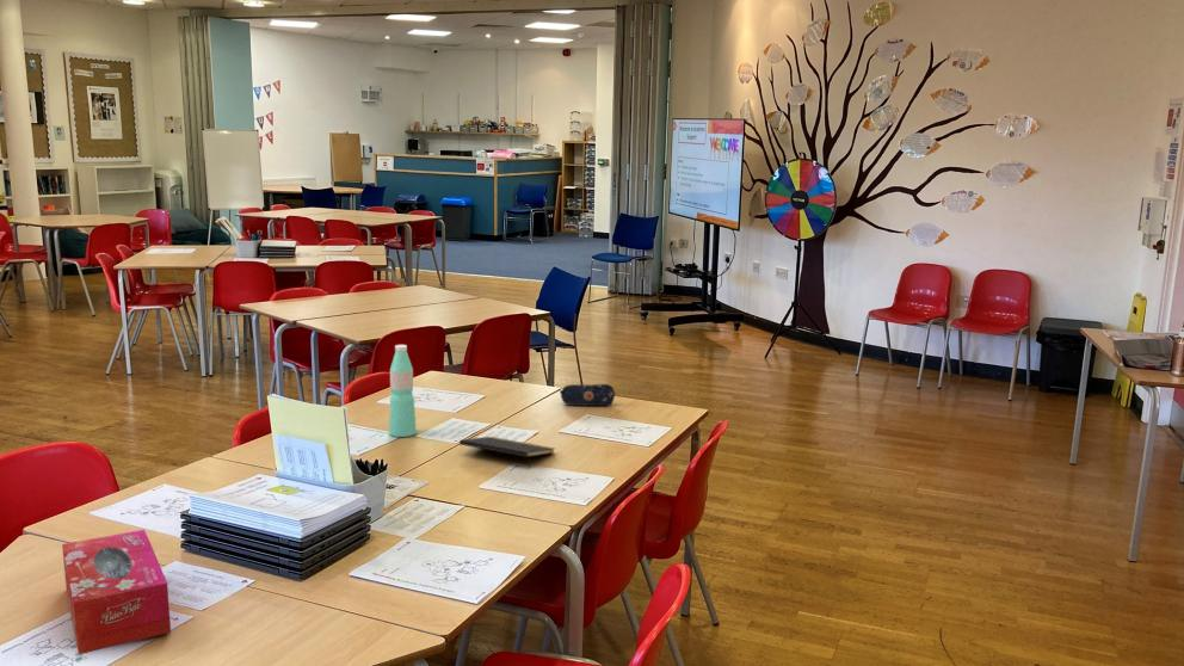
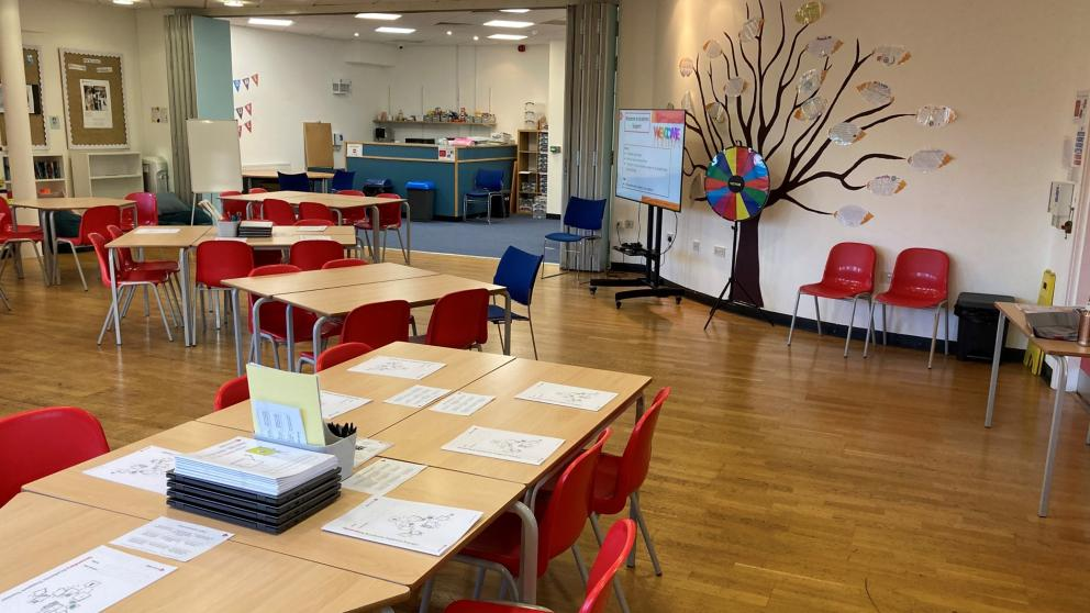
- tissue box (113, 586)
- pencil case (587, 394)
- notepad (507, 446)
- water bottle (401, 389)
